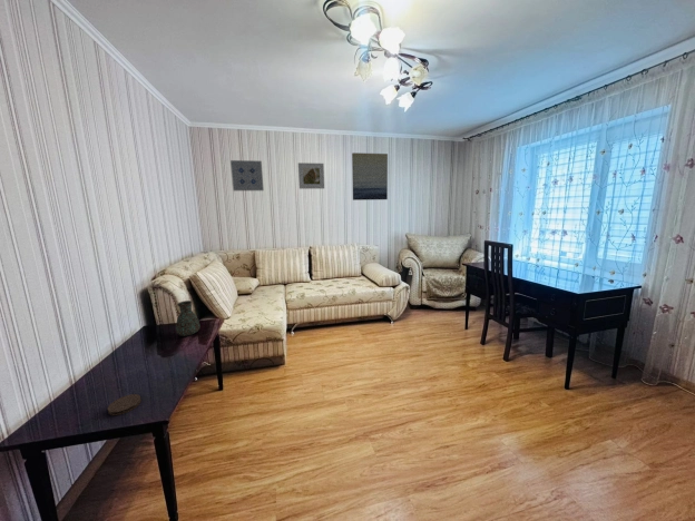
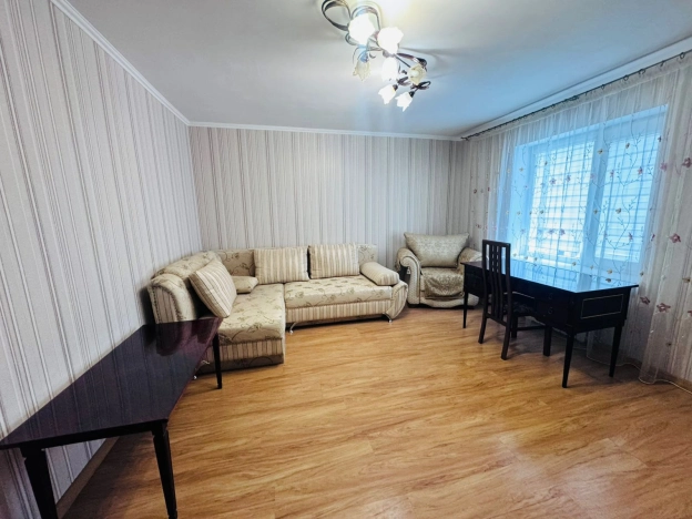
- wall art (247, 176)
- decorative vase (186, 317)
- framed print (311, 176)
- wall art (370, 177)
- coaster (125, 404)
